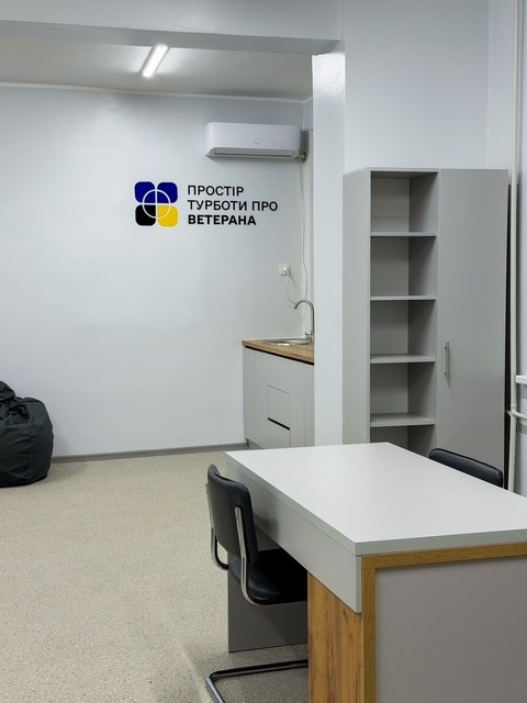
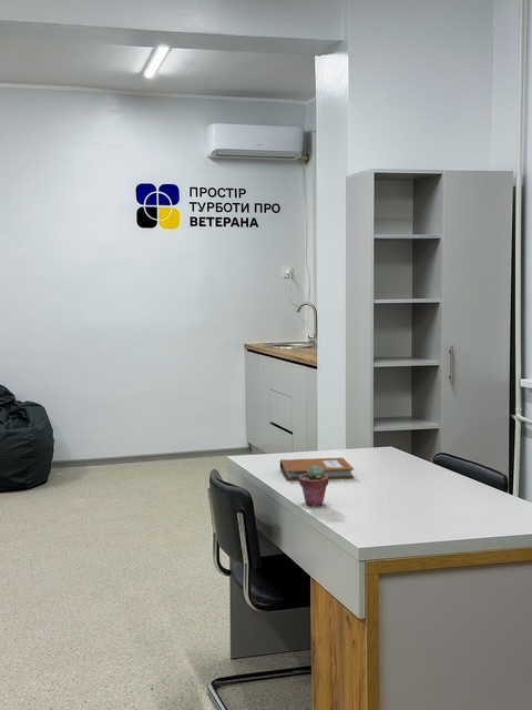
+ potted succulent (314, 484)
+ notebook (317, 466)
